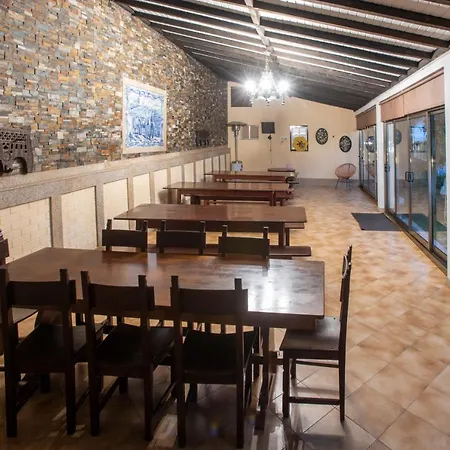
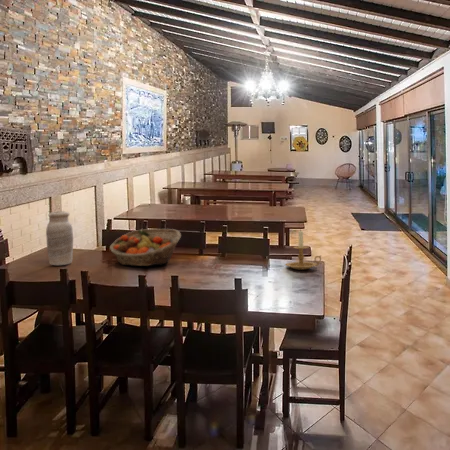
+ fruit basket (145, 246)
+ vase (59, 238)
+ candle holder (301, 248)
